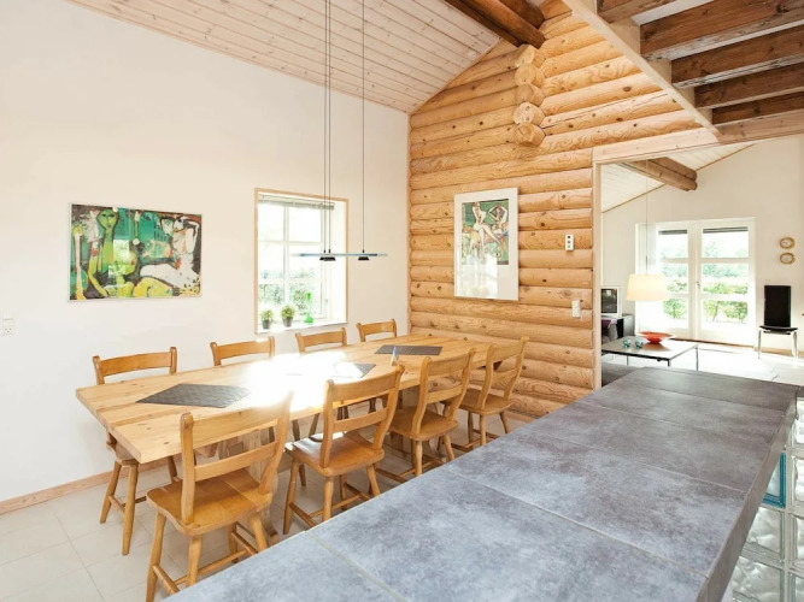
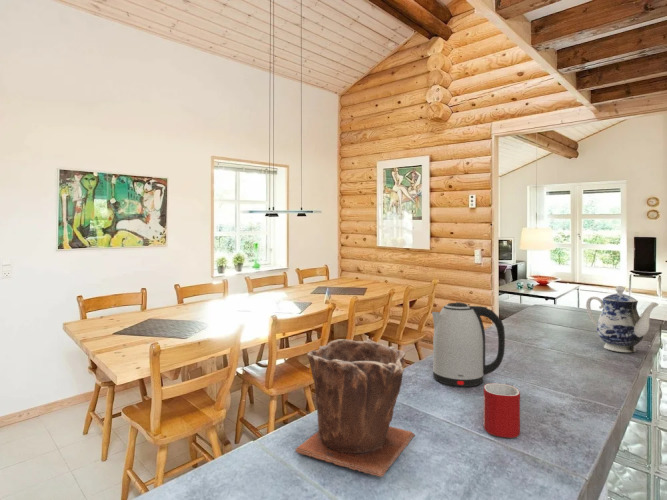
+ teapot (619, 317)
+ plant pot (357, 395)
+ kettle (467, 340)
+ mug (500, 406)
